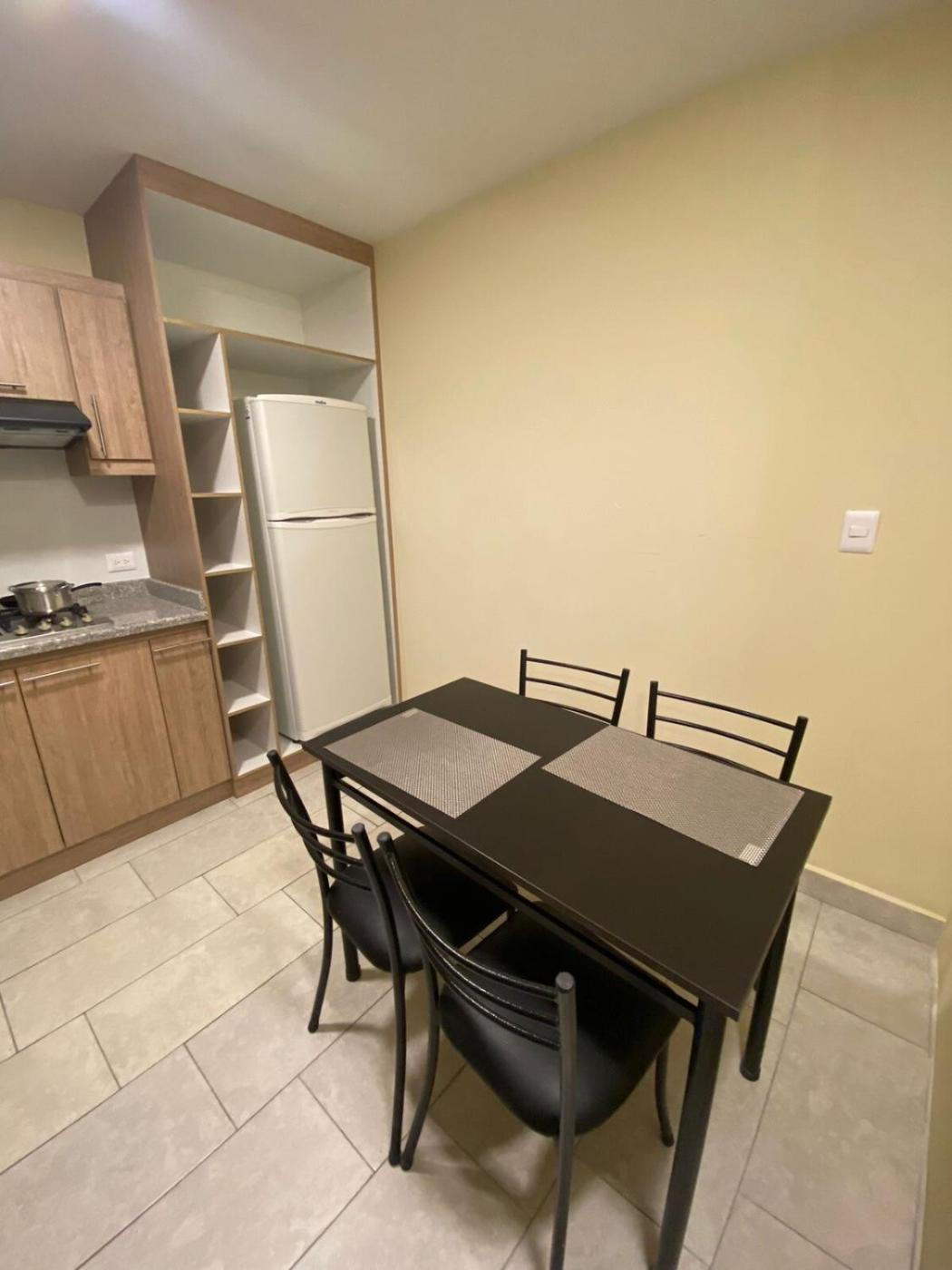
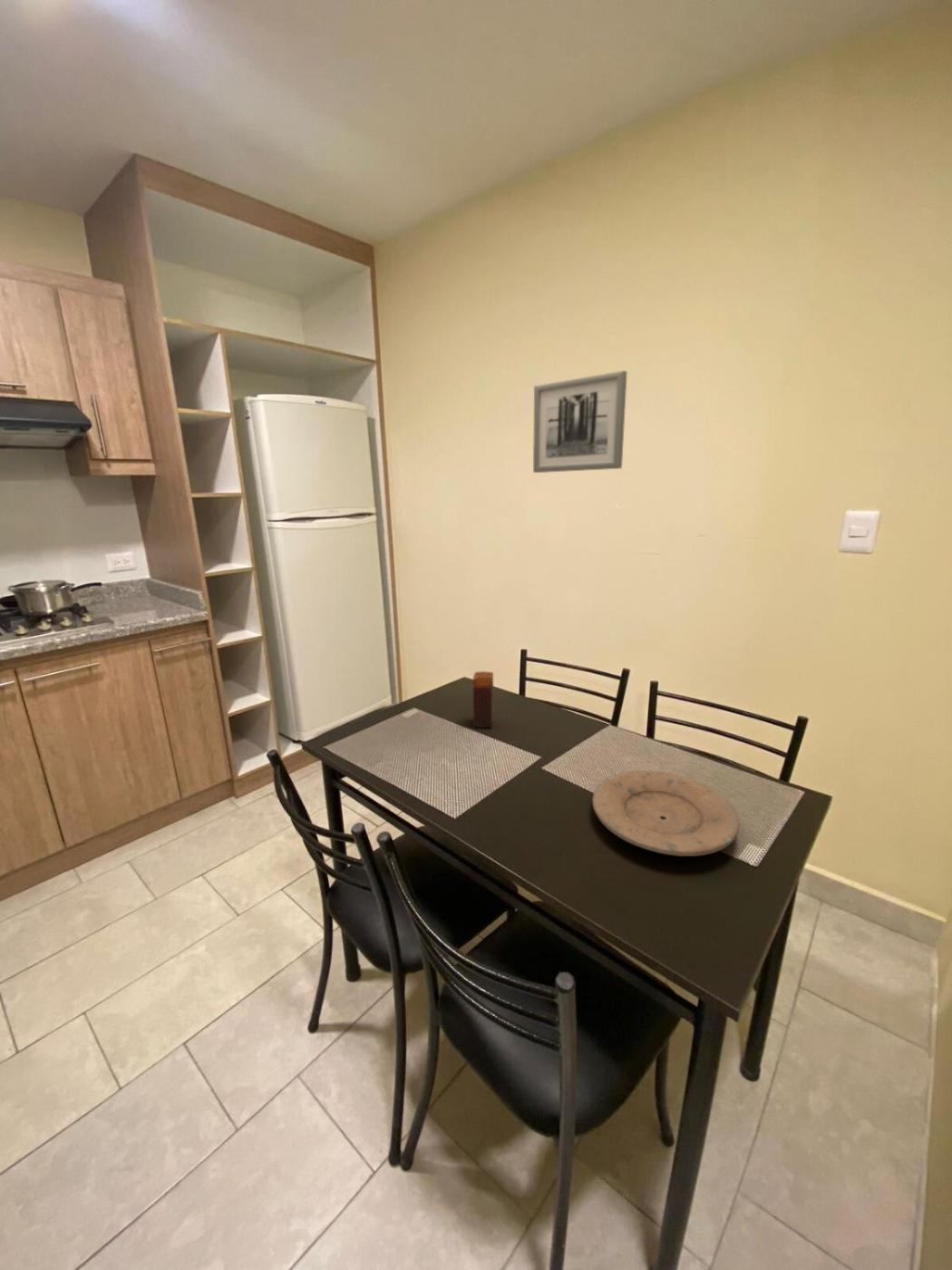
+ wall art (576, 425)
+ plate (662, 813)
+ candle (483, 698)
